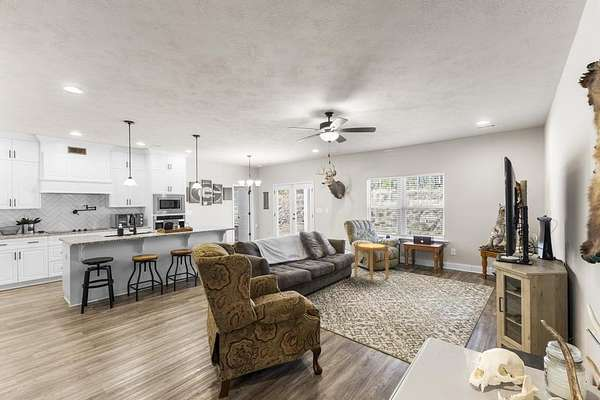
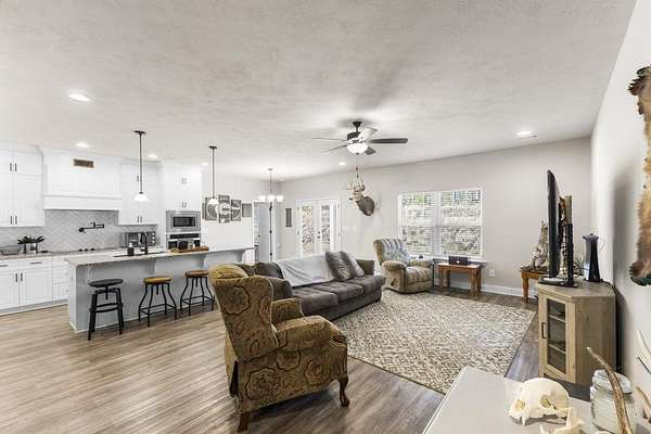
- side table (371, 261)
